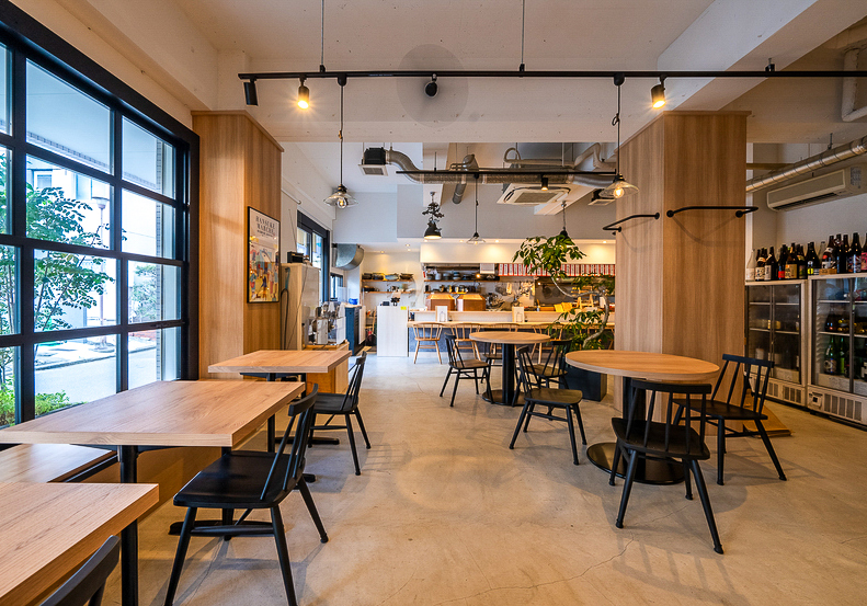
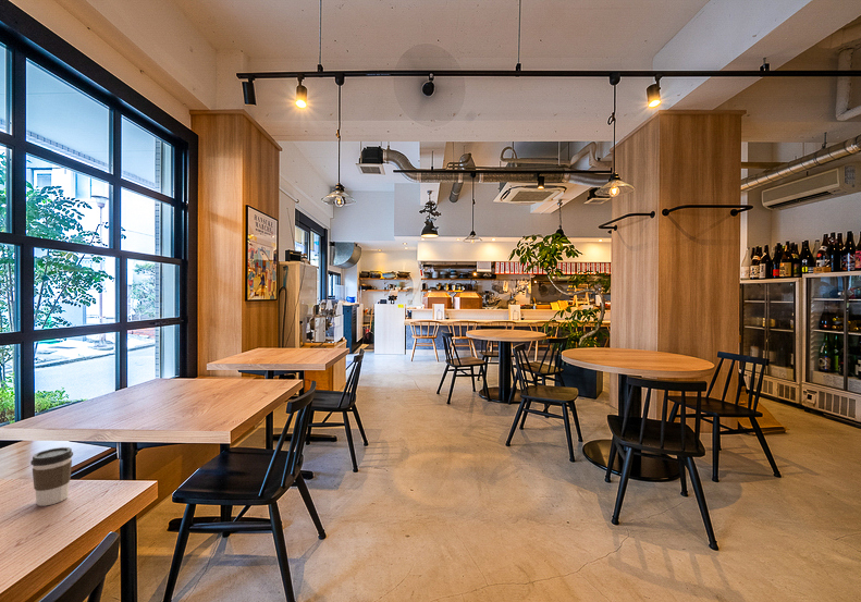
+ coffee cup (52, 476)
